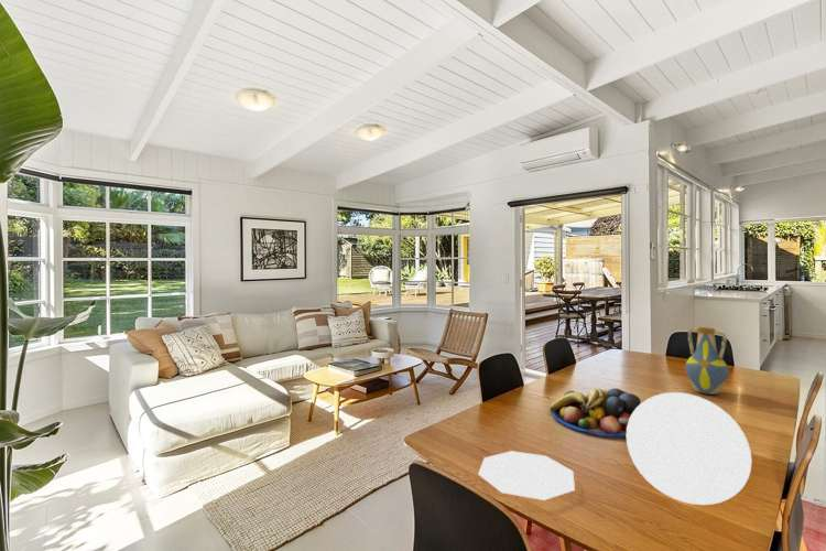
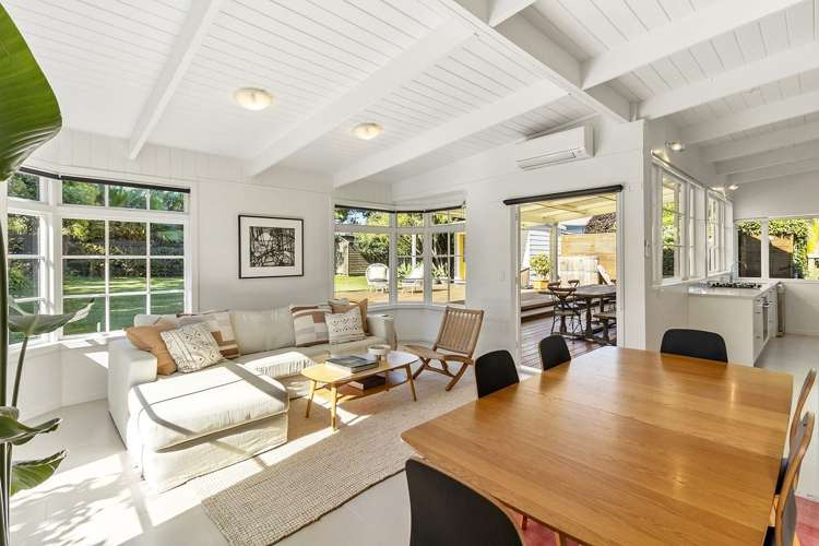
- vase (706, 360)
- plate (525, 471)
- plate (684, 445)
- fruit bowl (598, 403)
